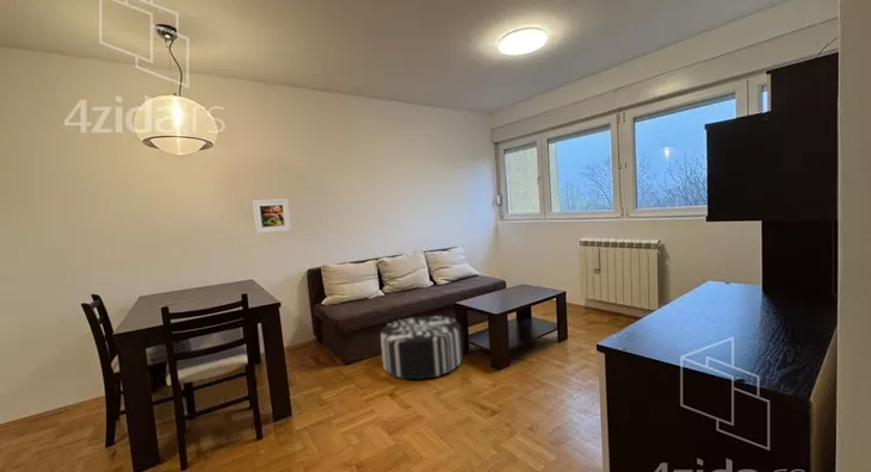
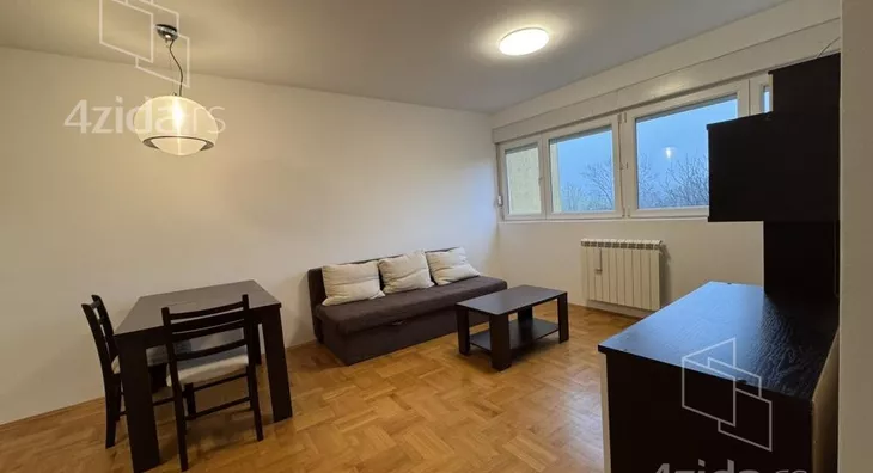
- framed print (272, 216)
- pouf (421, 344)
